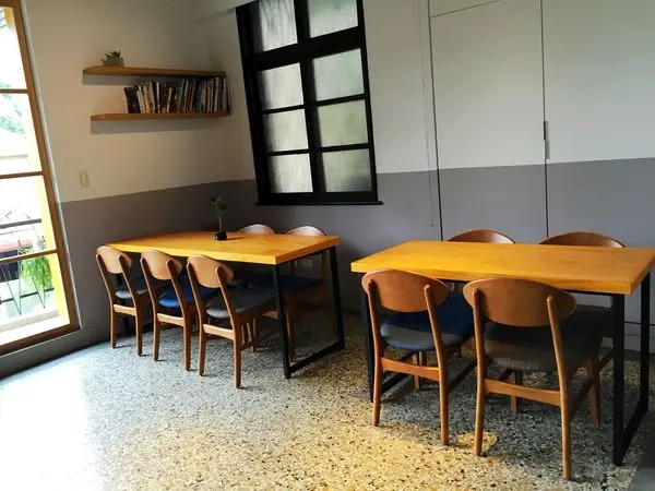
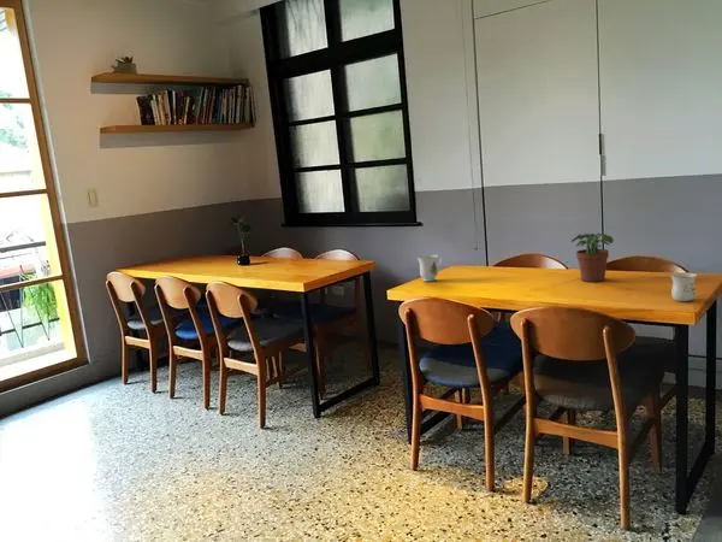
+ potted plant (593, 257)
+ mug (431, 267)
+ mug (685, 285)
